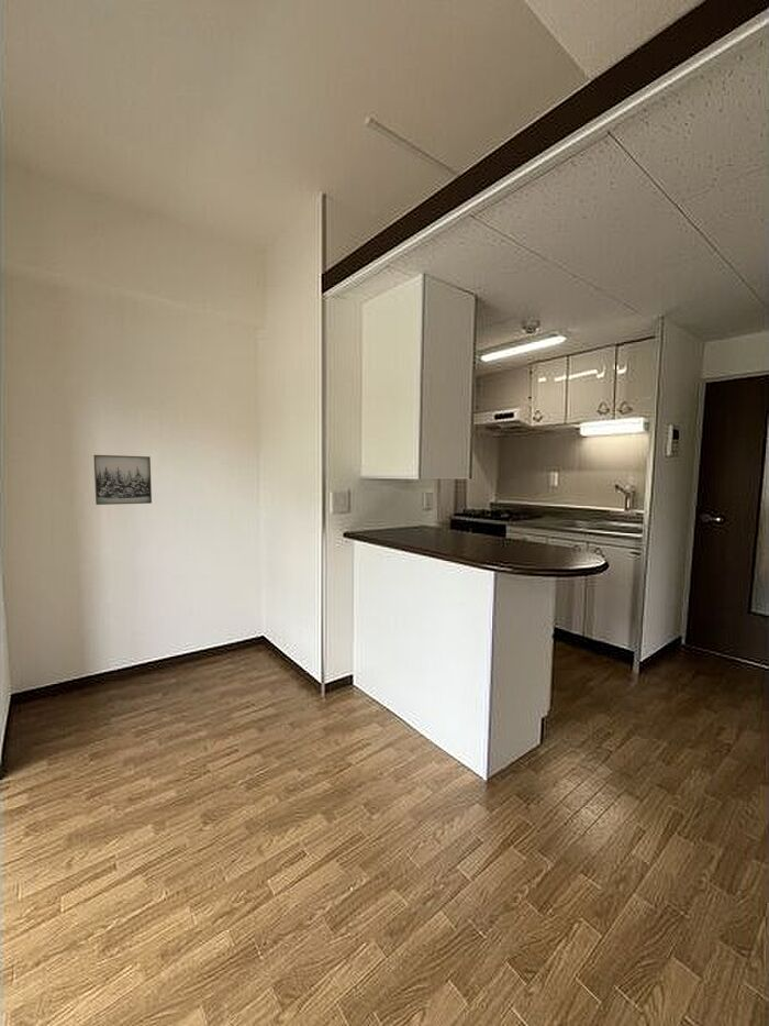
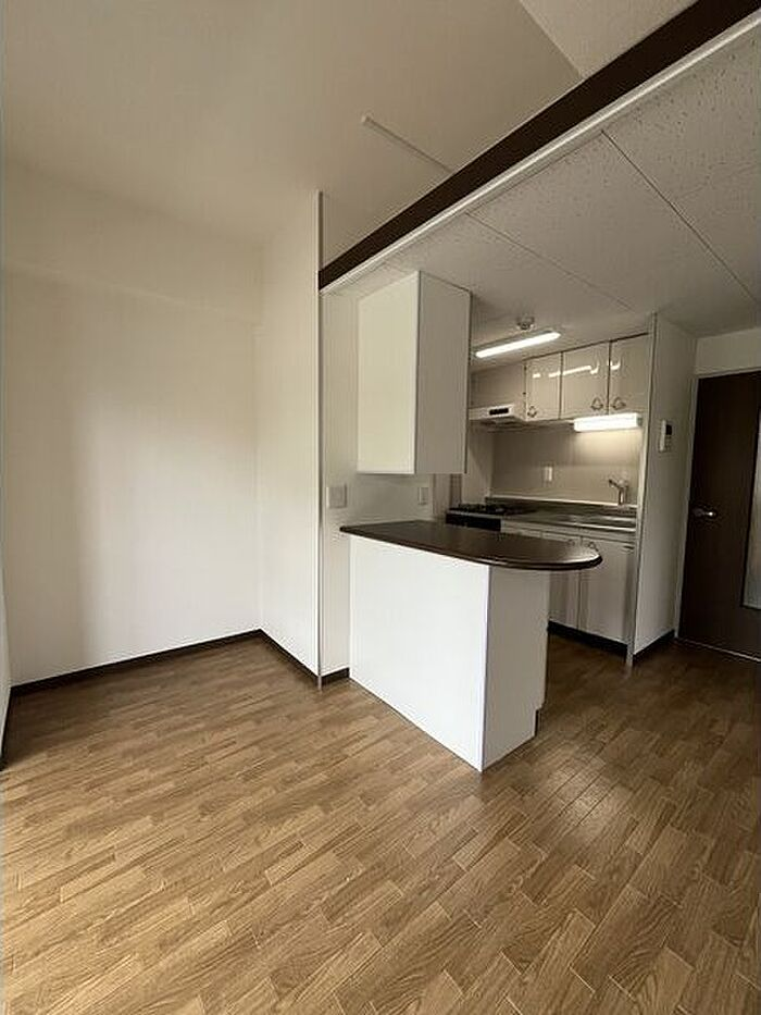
- wall art (123, 479)
